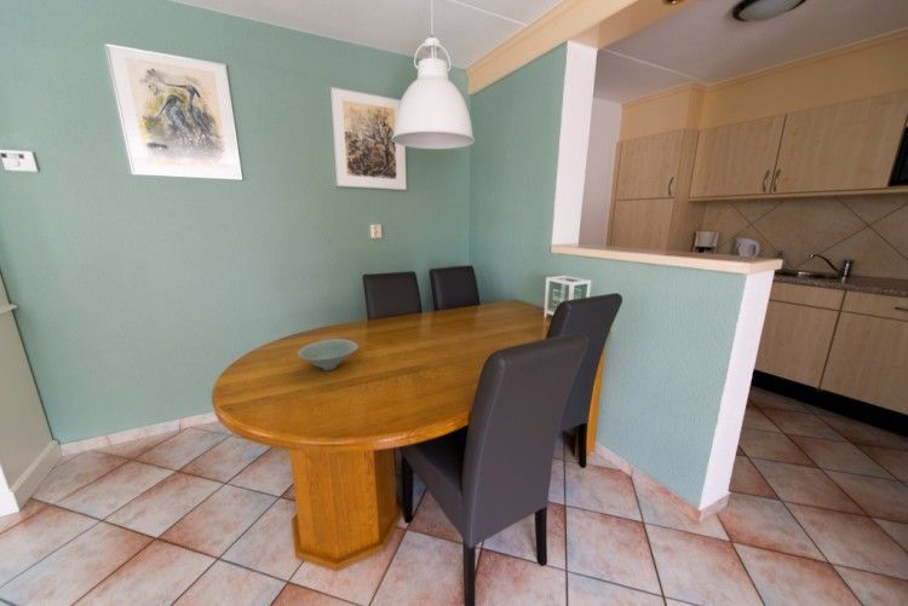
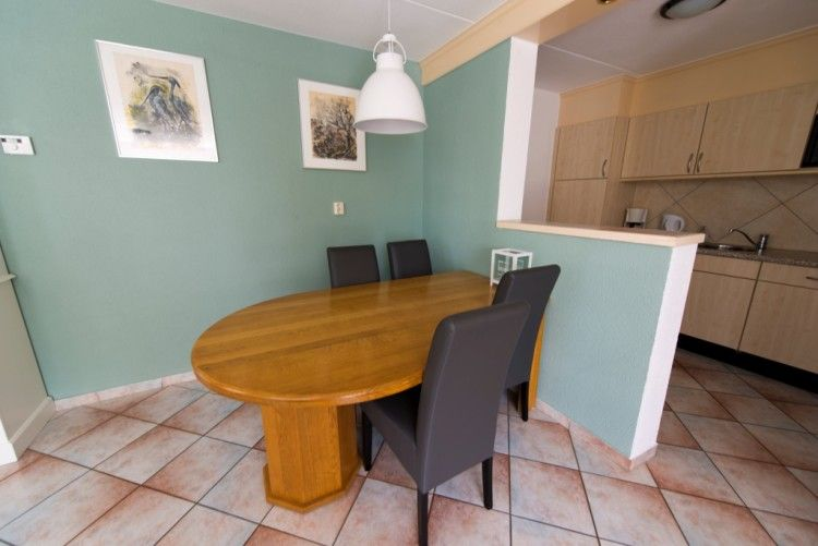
- bowl (328, 357)
